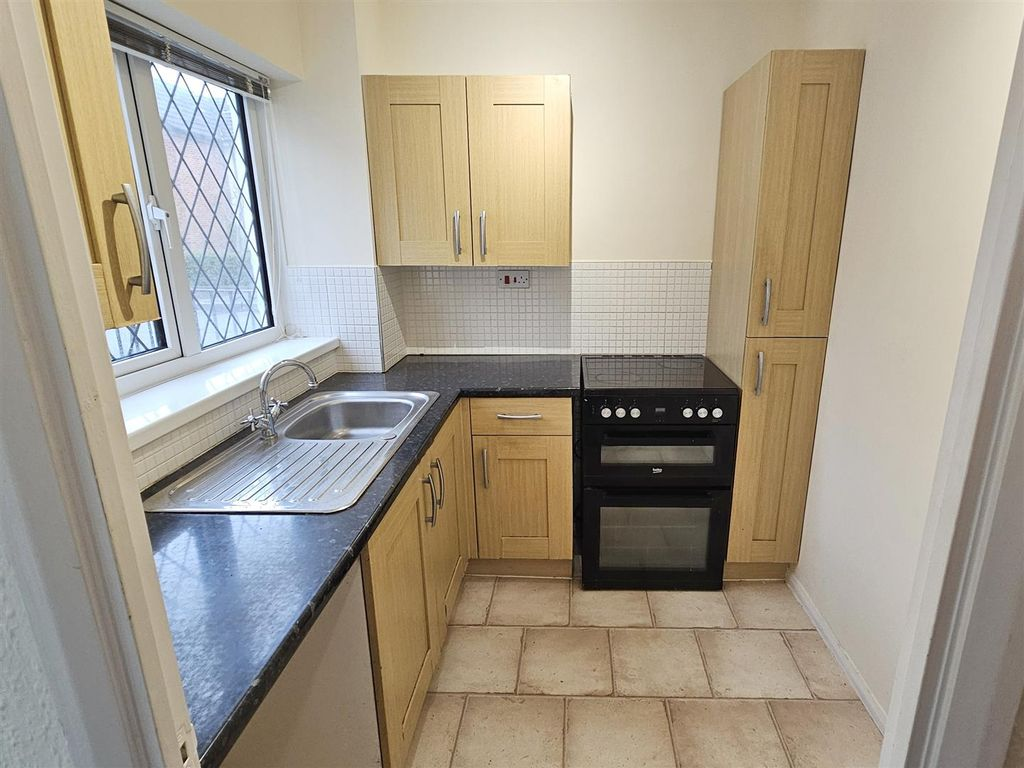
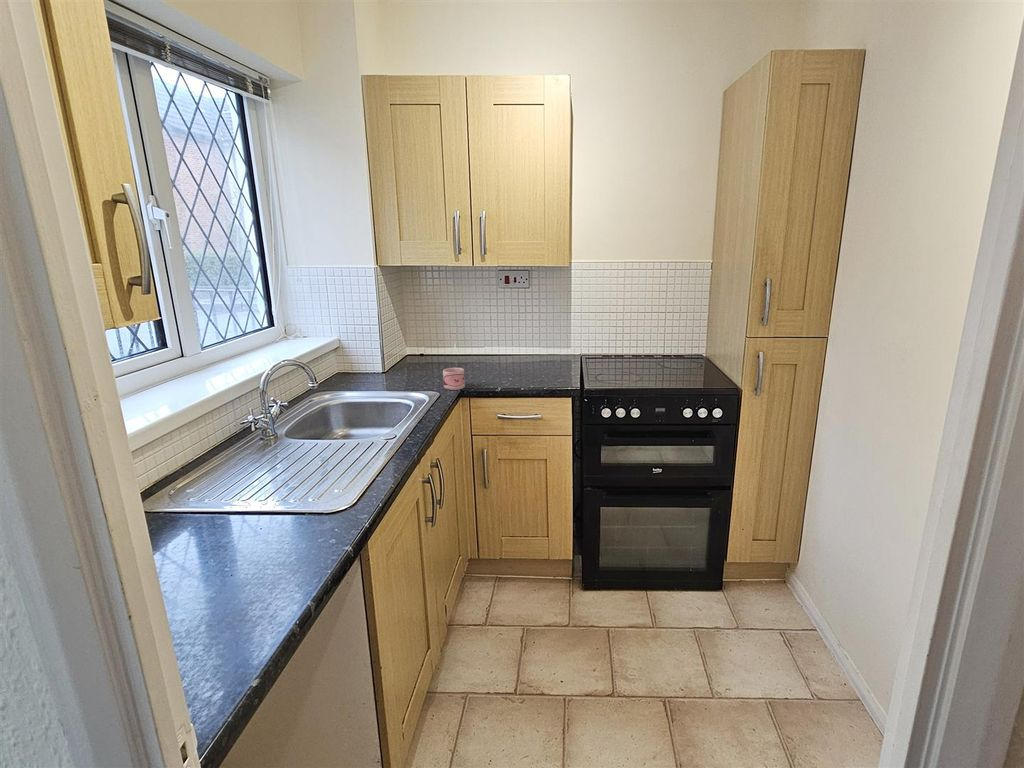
+ mug (453, 377)
